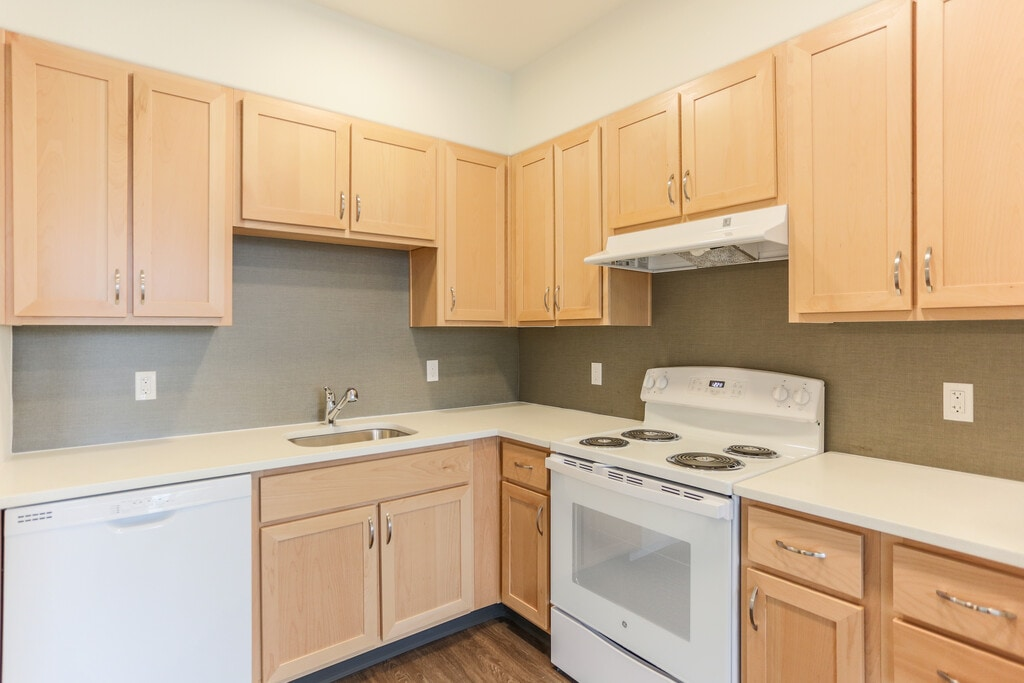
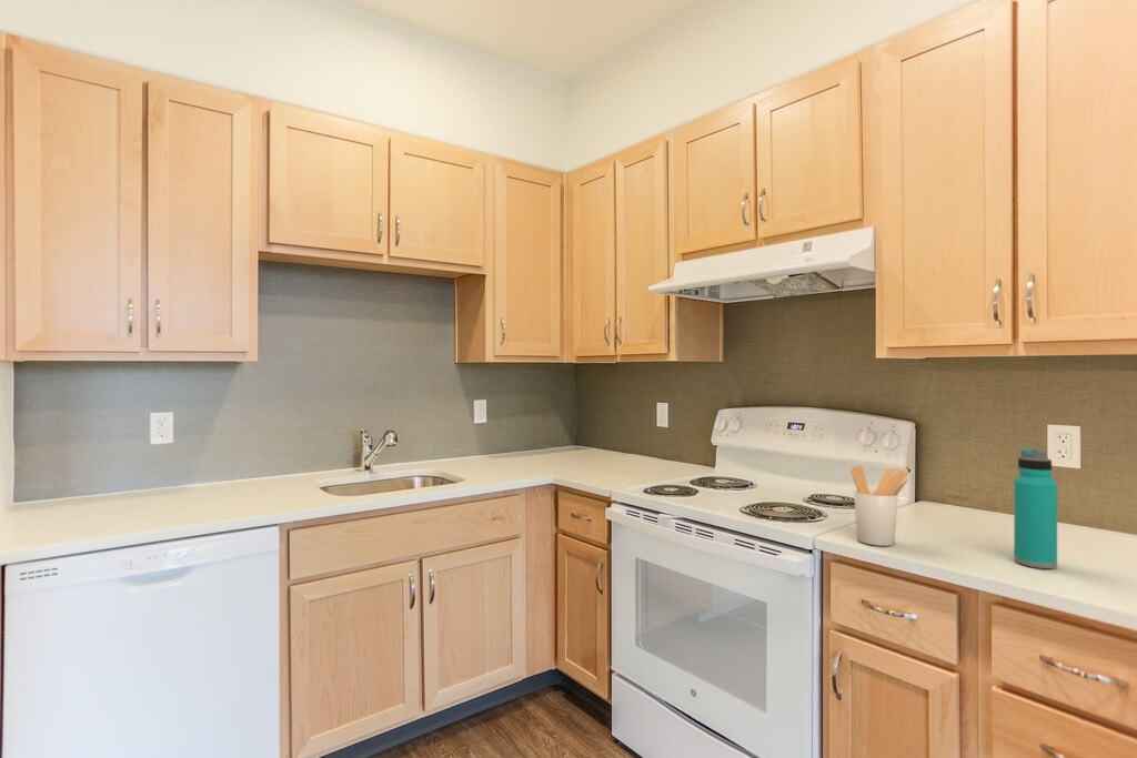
+ utensil holder (882, 503)
+ water bottle (1035, 506)
